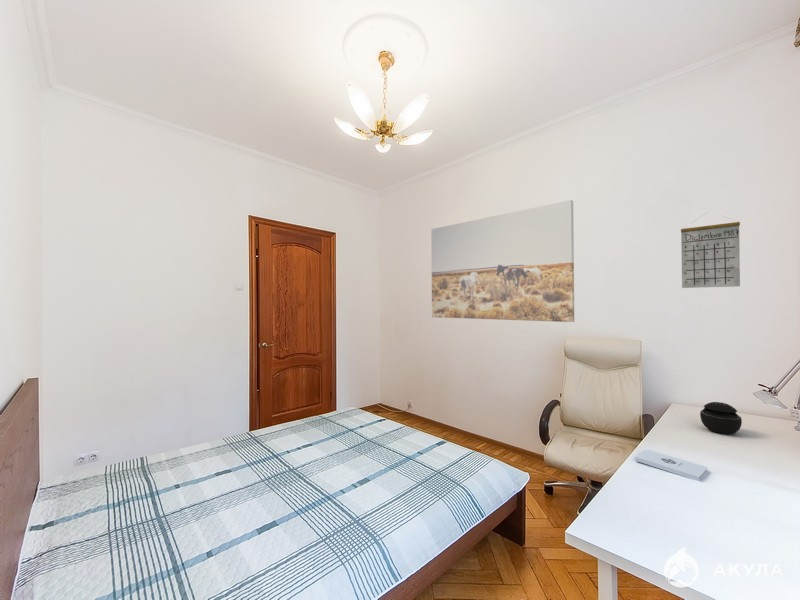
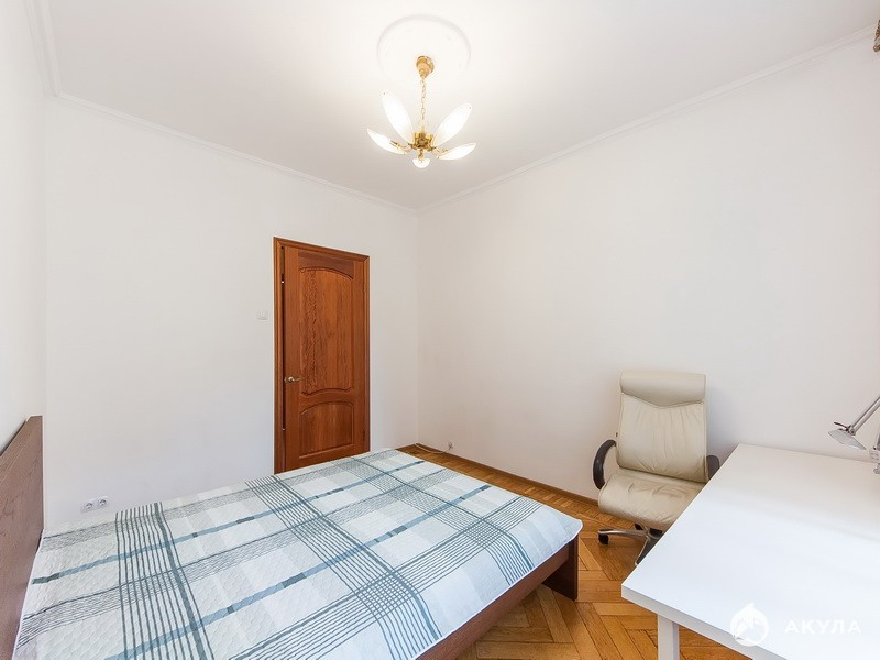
- wall art (491, 268)
- speaker (720, 416)
- calendar (709, 249)
- notepad (670, 463)
